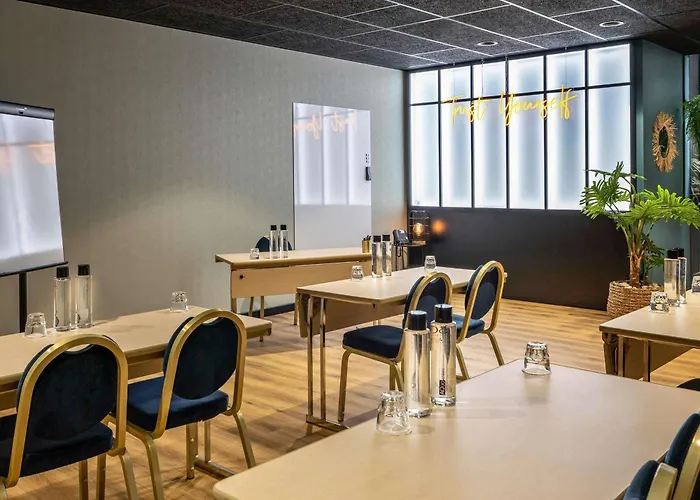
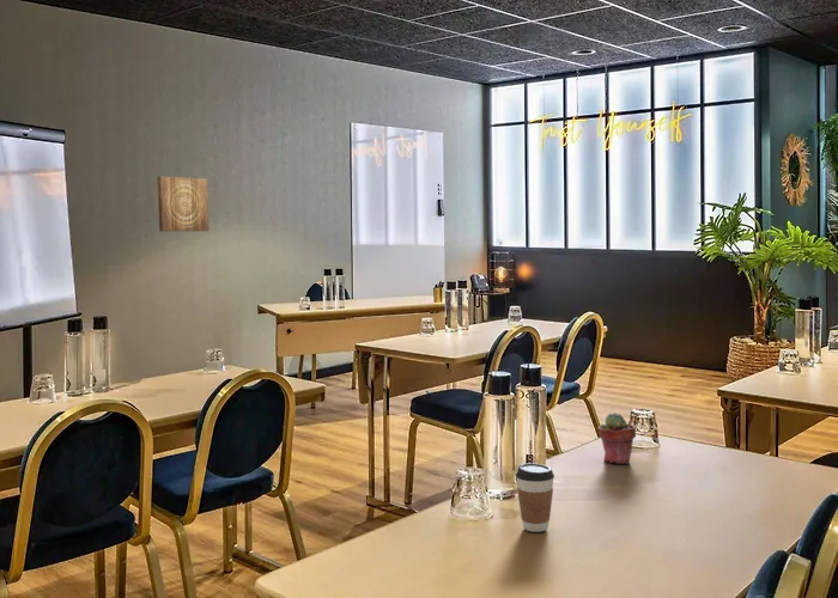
+ wall art (183, 205)
+ potted succulent (617, 437)
+ coffee cup (535, 498)
